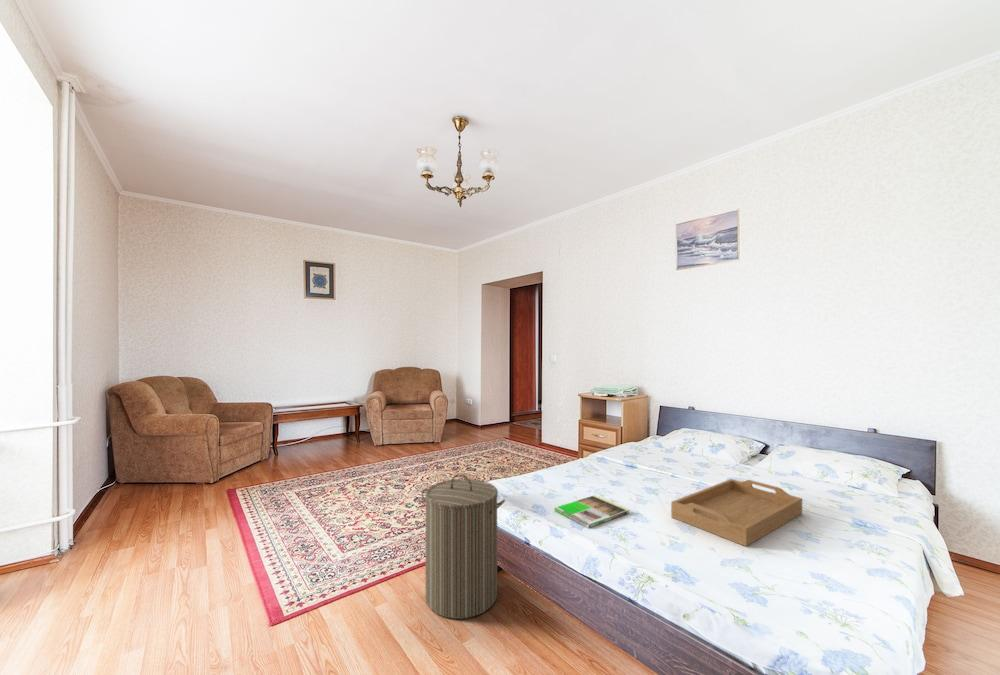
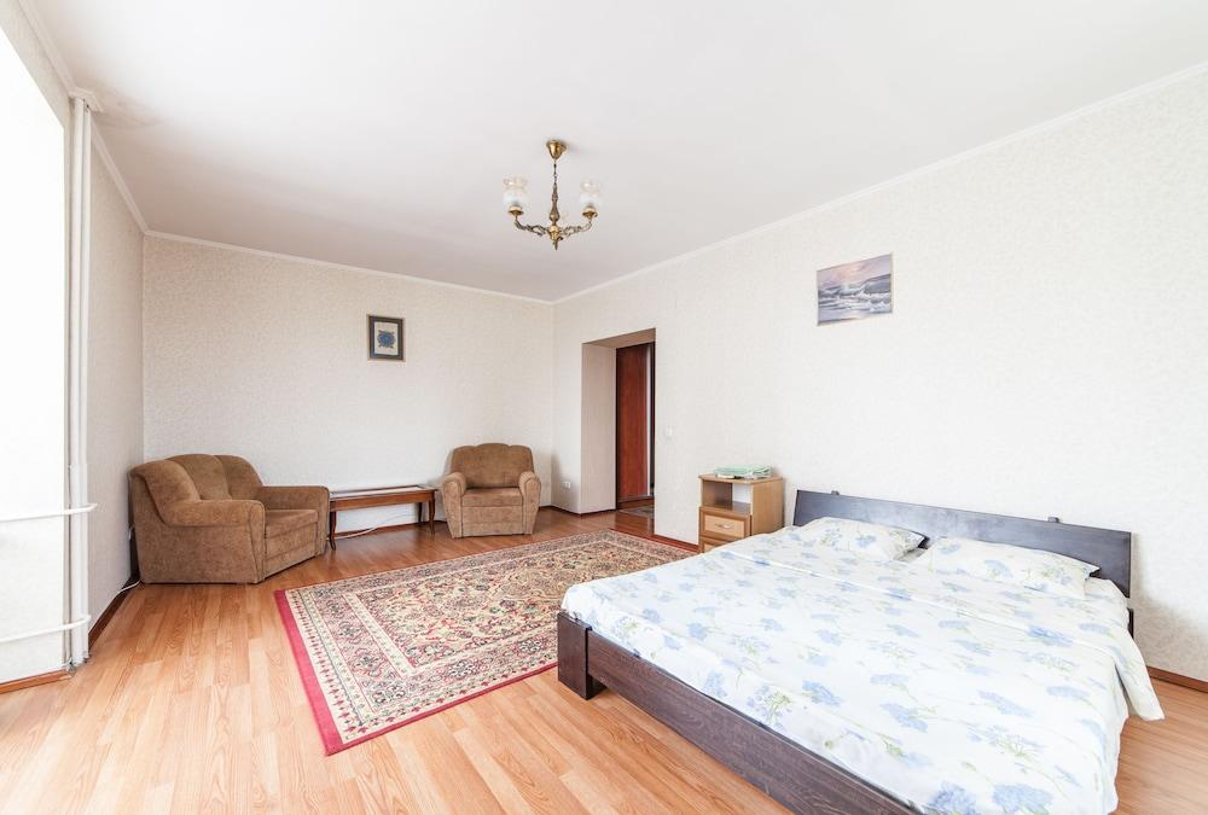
- magazine (591, 510)
- laundry hamper (461, 534)
- serving tray (737, 505)
